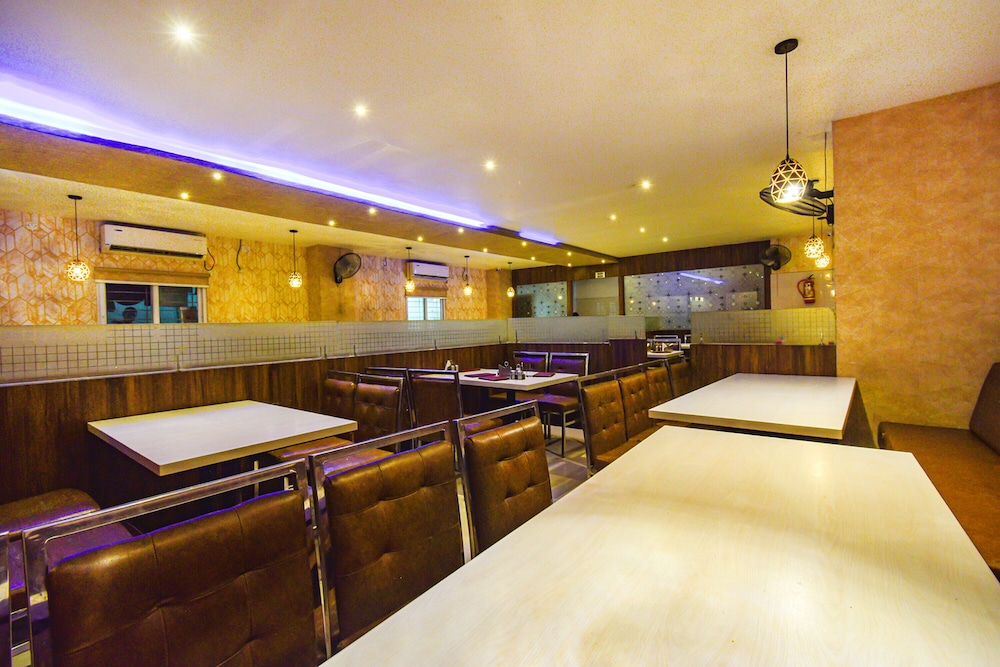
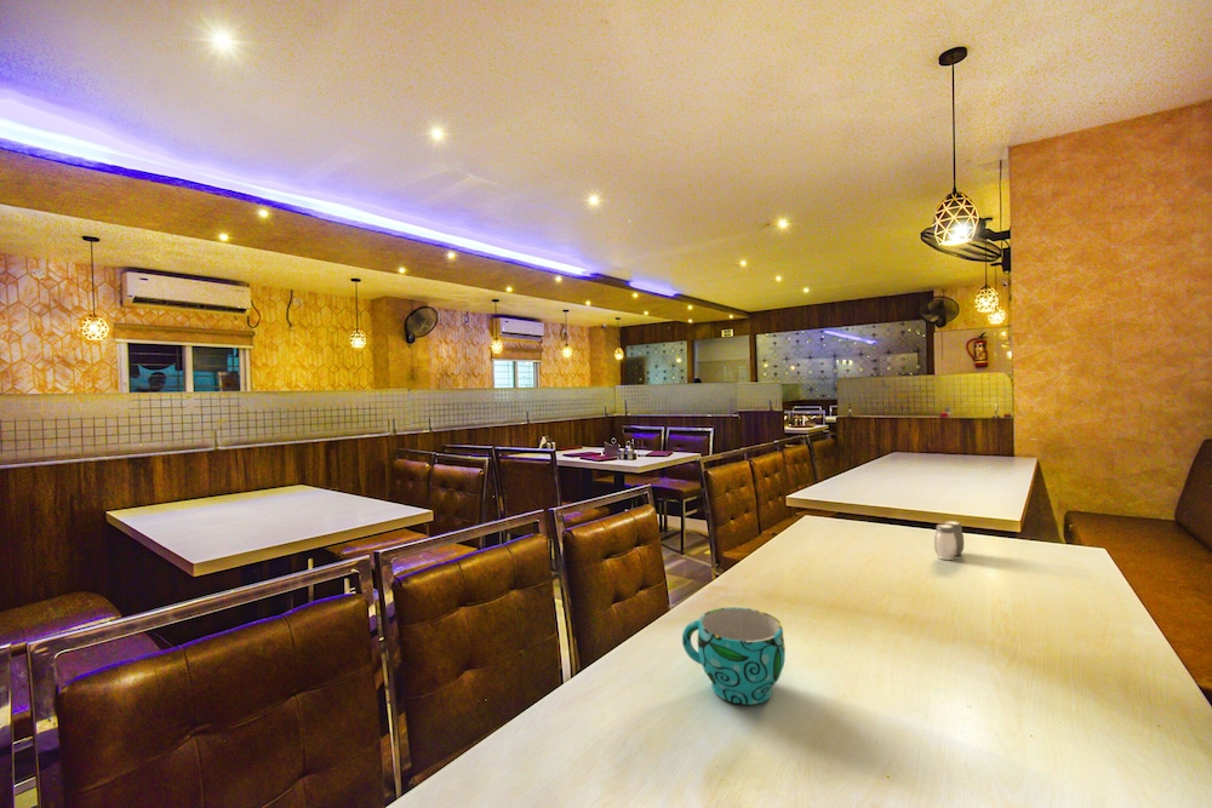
+ salt and pepper shaker (949, 539)
+ cup (734, 655)
